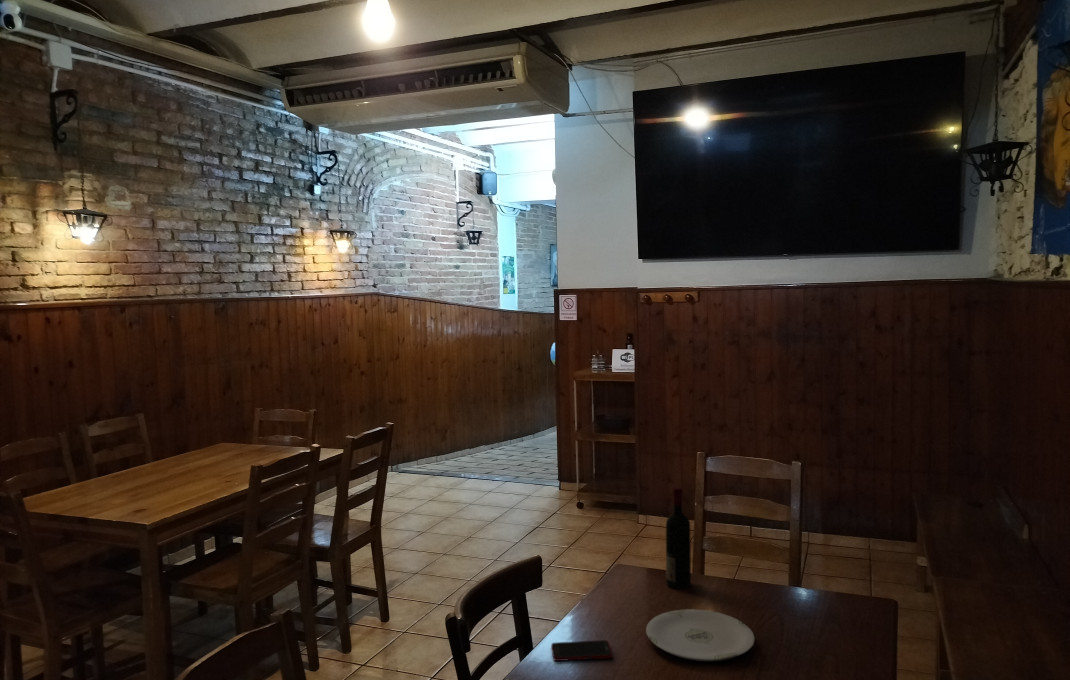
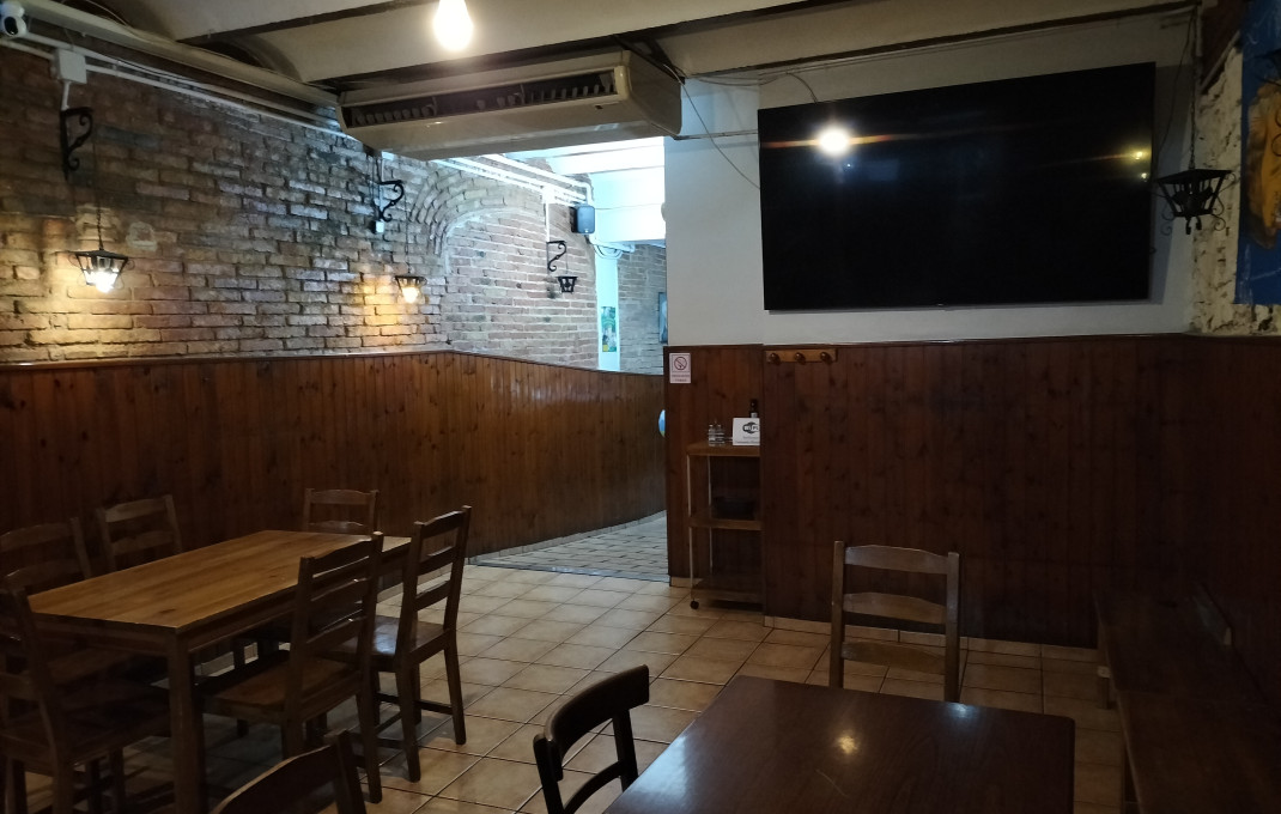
- plate (699, 636)
- alcohol (678, 536)
- cell phone (581, 650)
